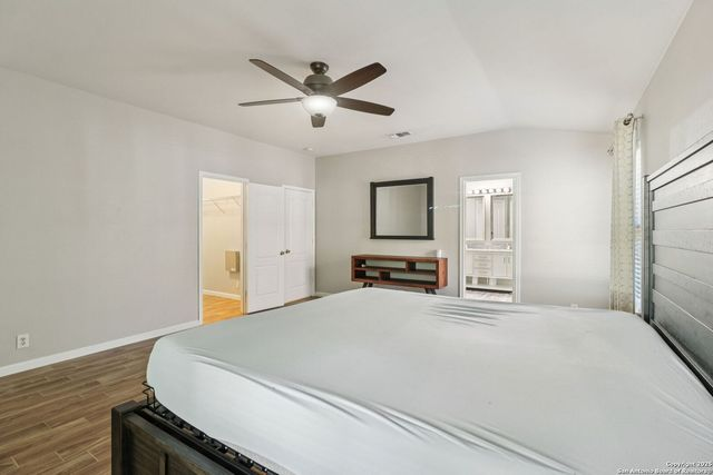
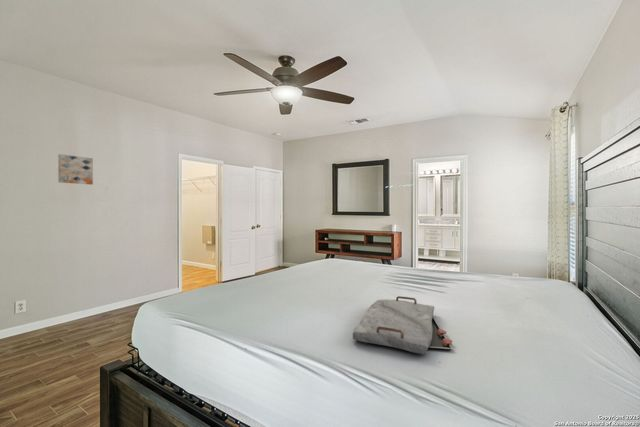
+ wall art (76, 170)
+ serving tray (406, 319)
